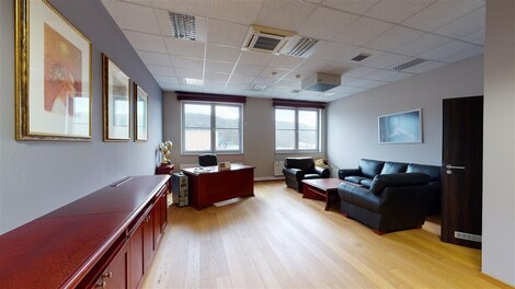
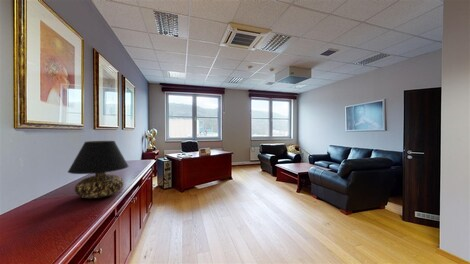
+ table lamp (100, 168)
